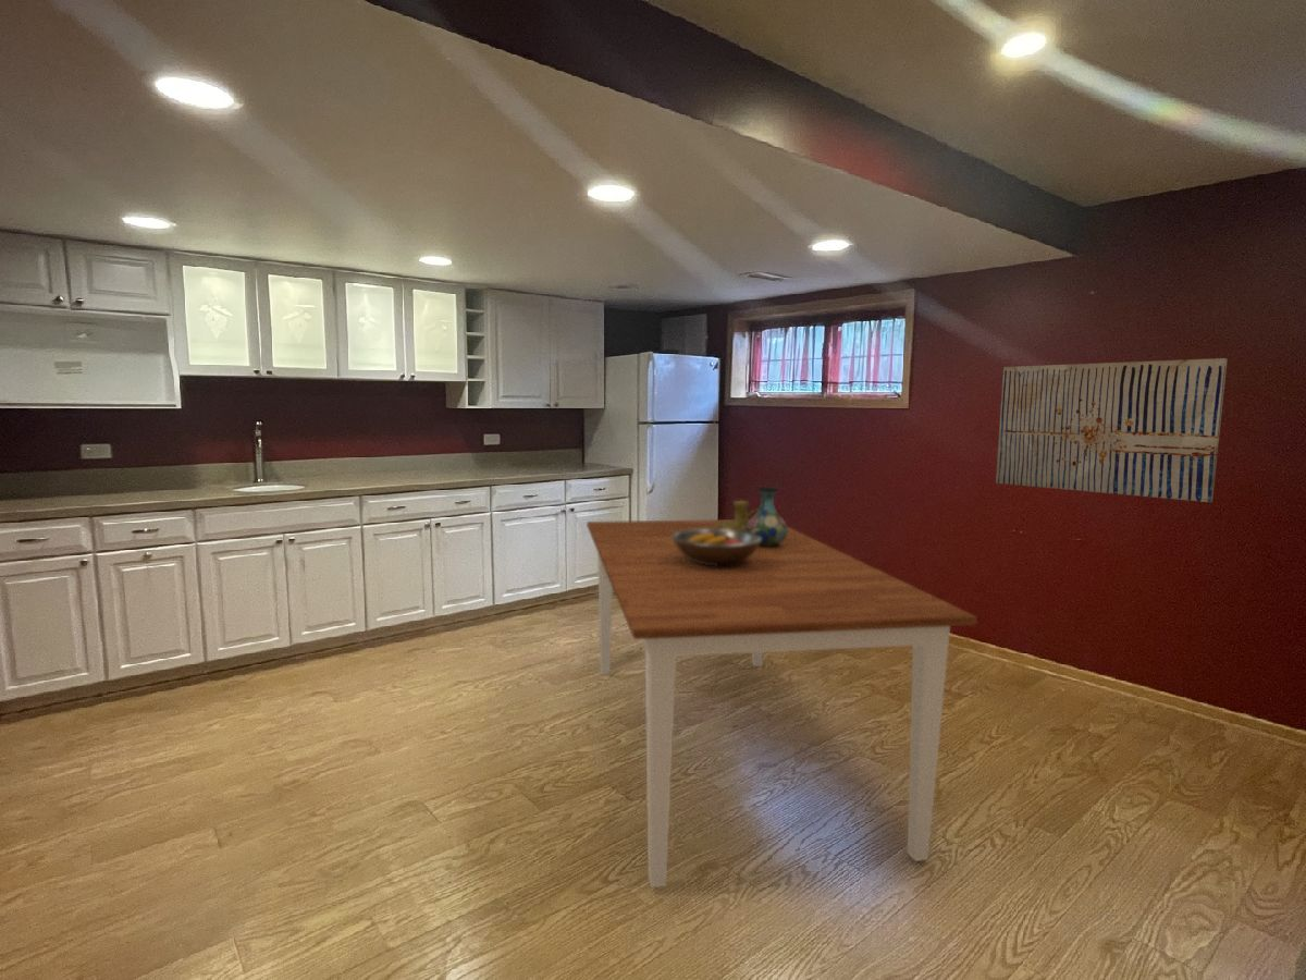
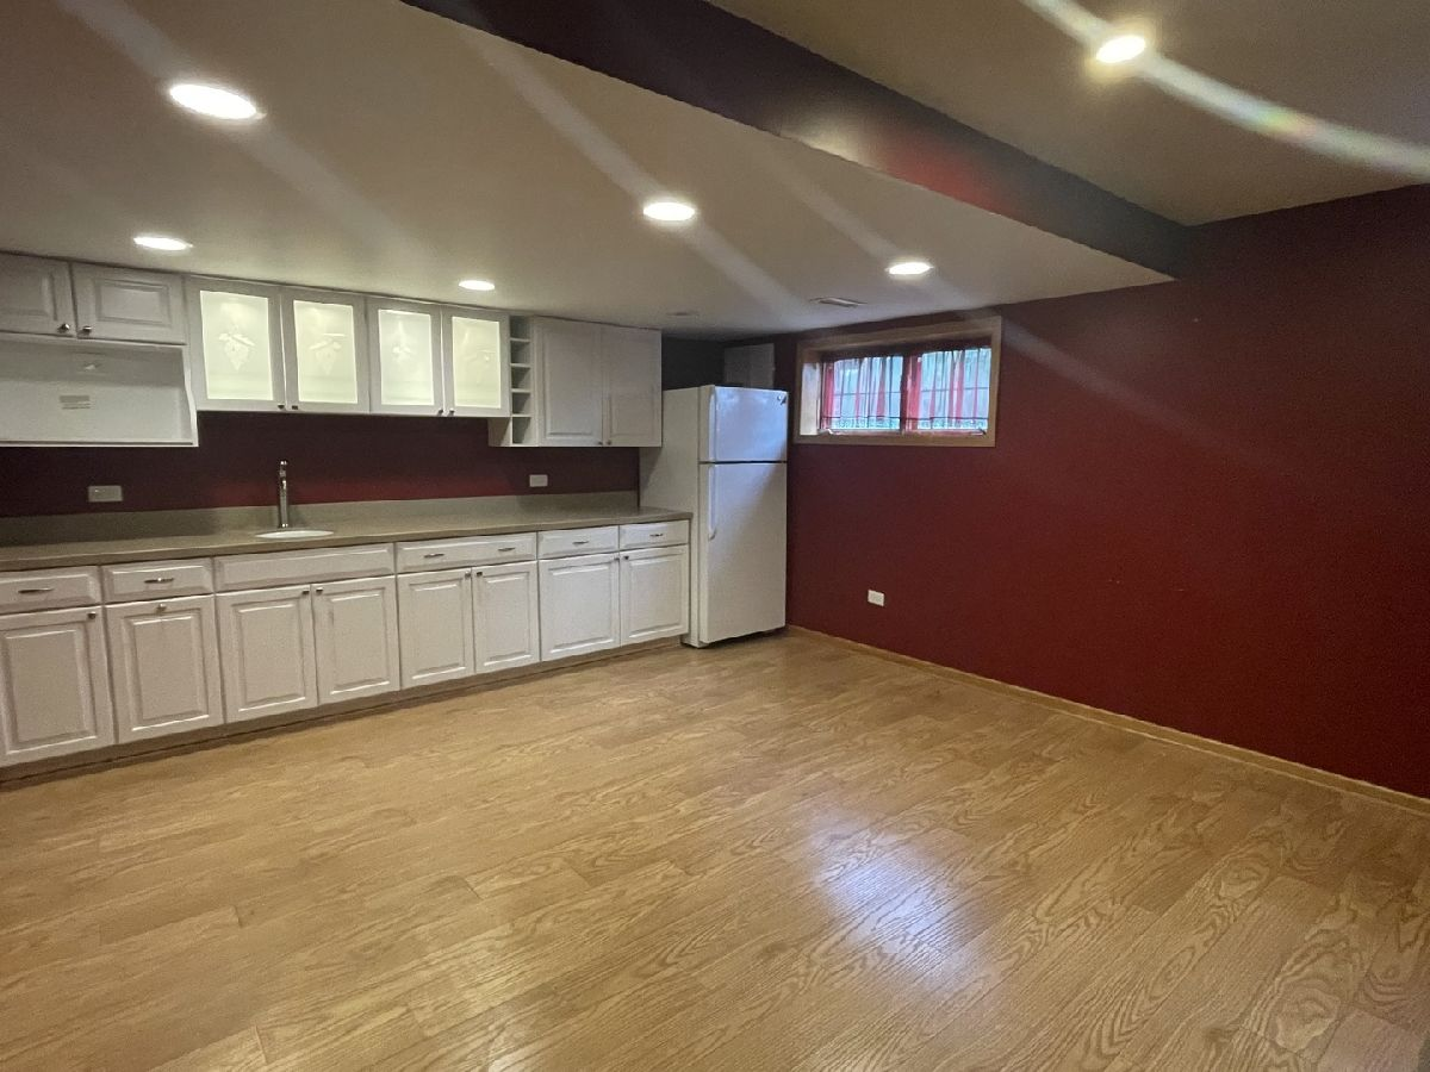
- vase (766, 516)
- fruit bowl (716, 544)
- wall art (1098, 428)
- dining table (724, 650)
- candle holder (746, 516)
